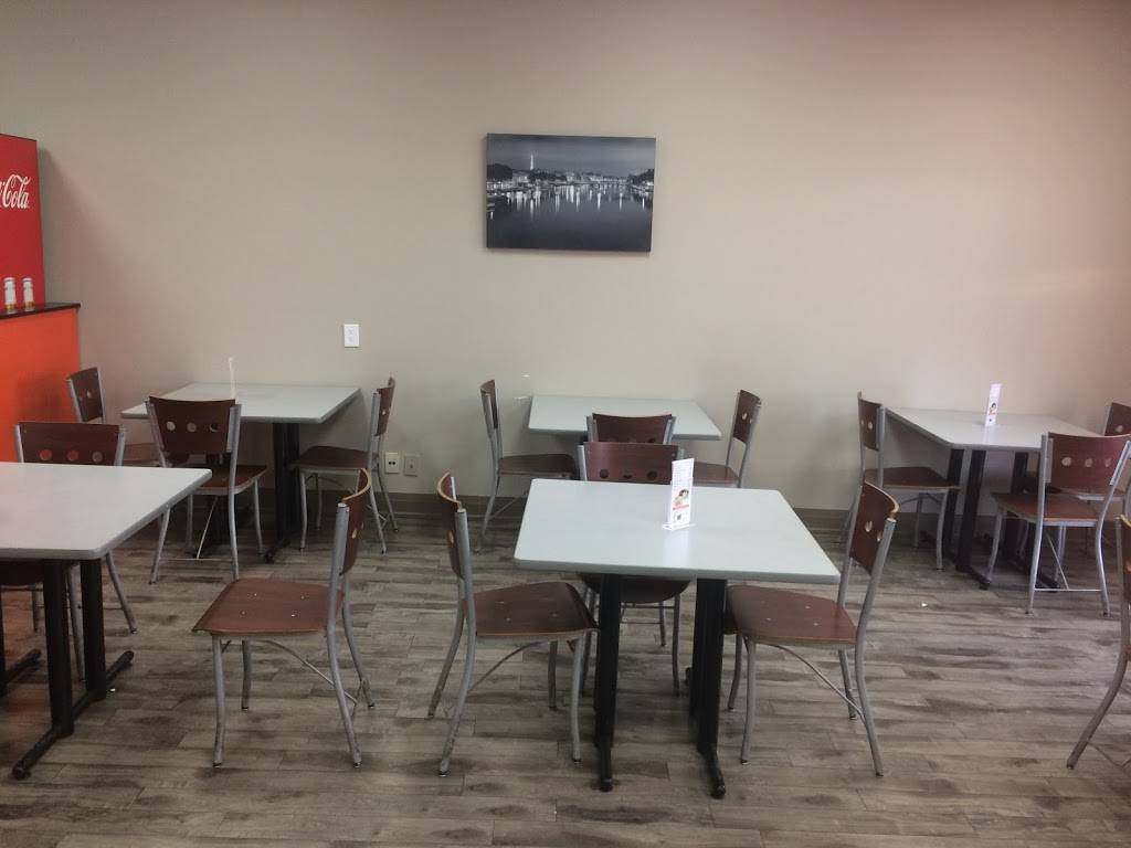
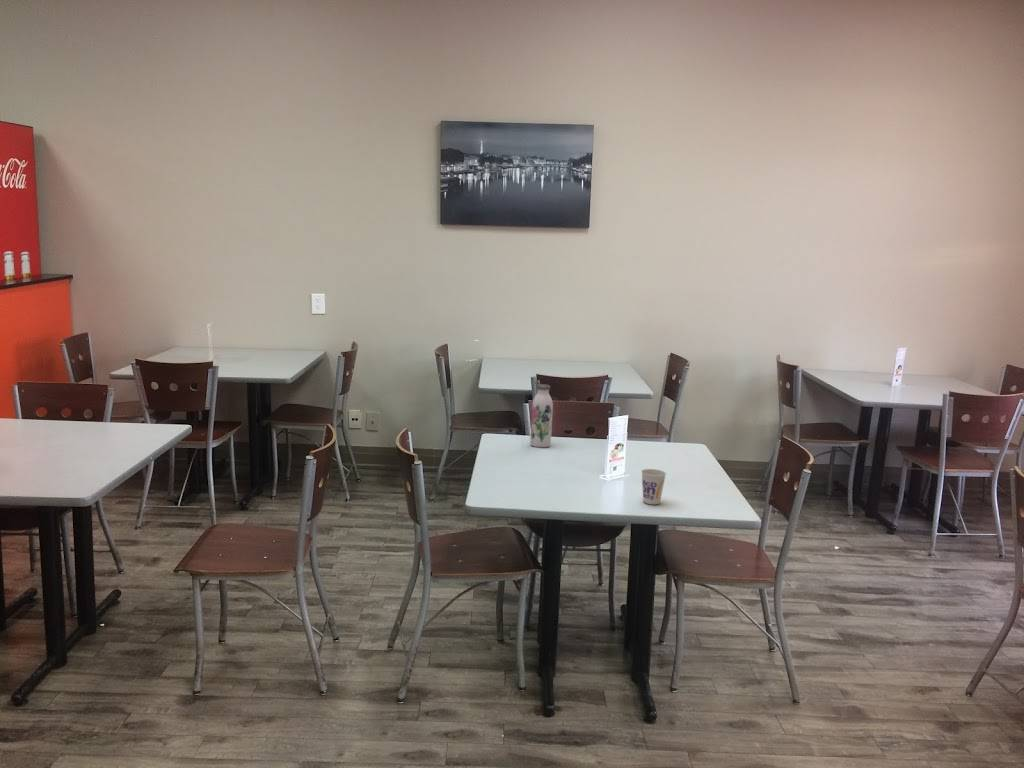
+ water bottle (541, 415)
+ cup (652, 487)
